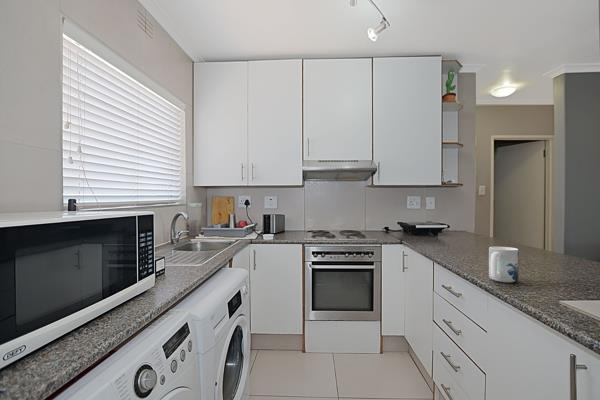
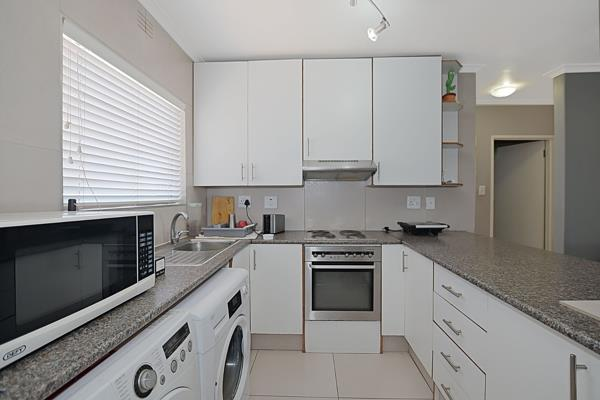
- mug (503, 264)
